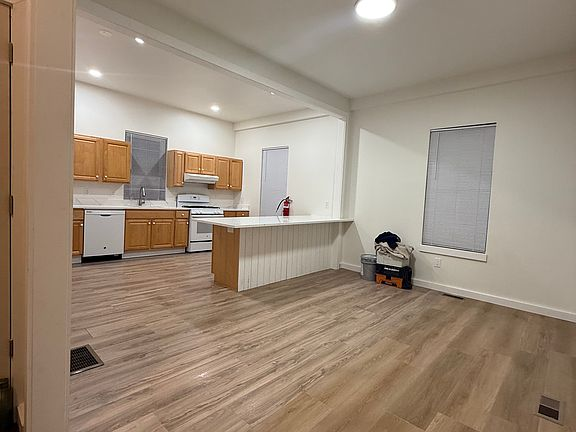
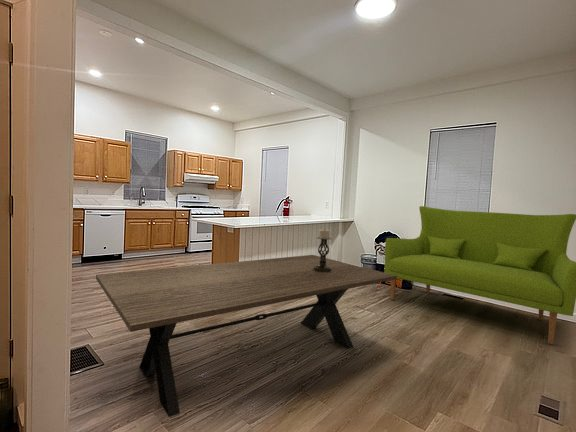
+ dining table (258, 316)
+ sofa (476, 259)
+ candle holder (324, 248)
